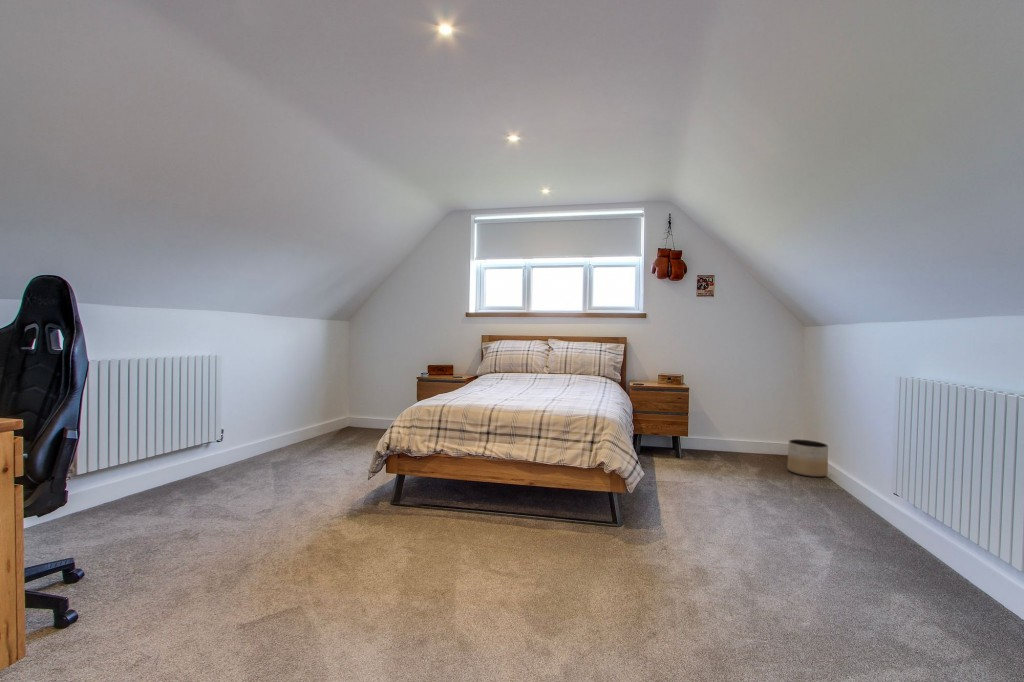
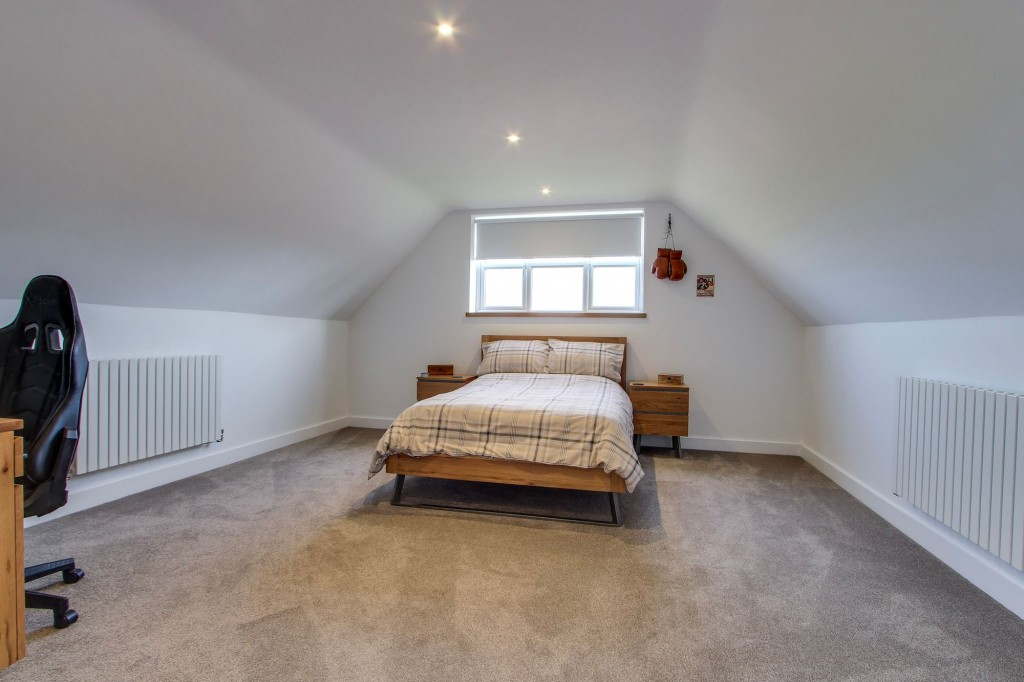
- planter (807, 457)
